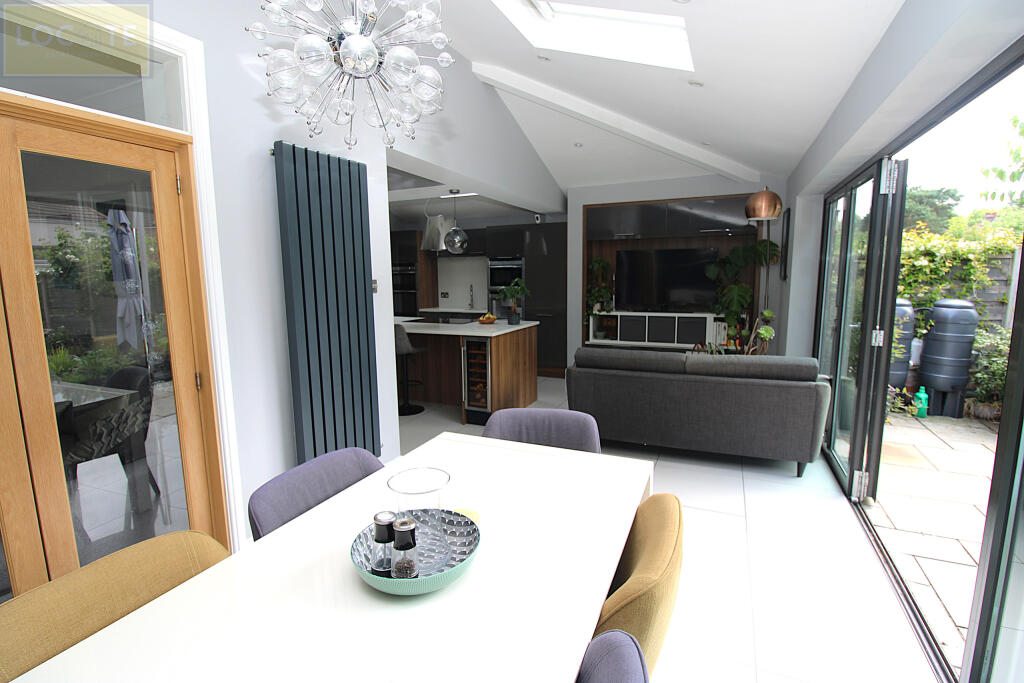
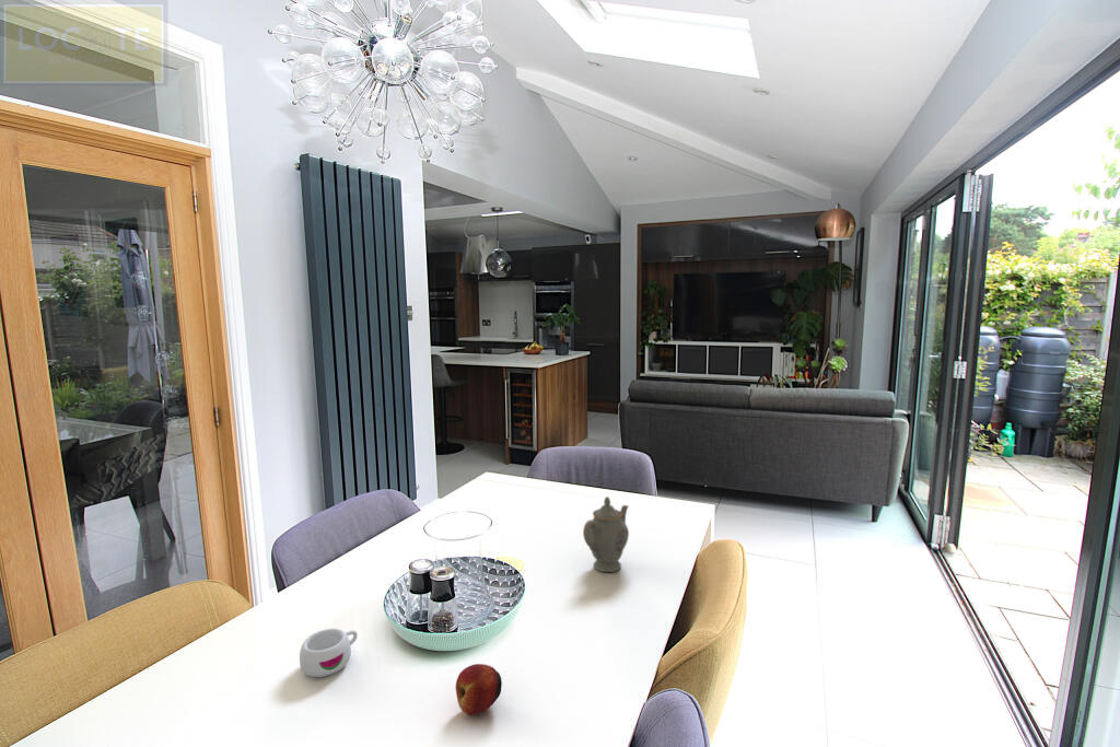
+ apple (478, 687)
+ chinaware (607, 530)
+ mug (330, 649)
